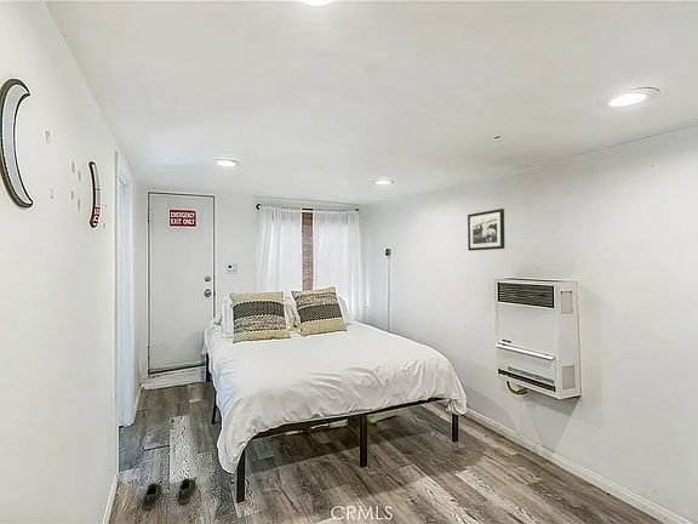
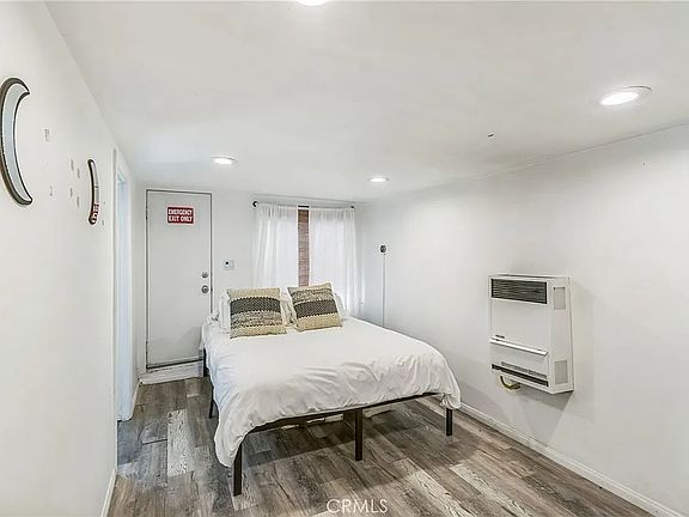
- shoe (161, 488)
- picture frame (485, 230)
